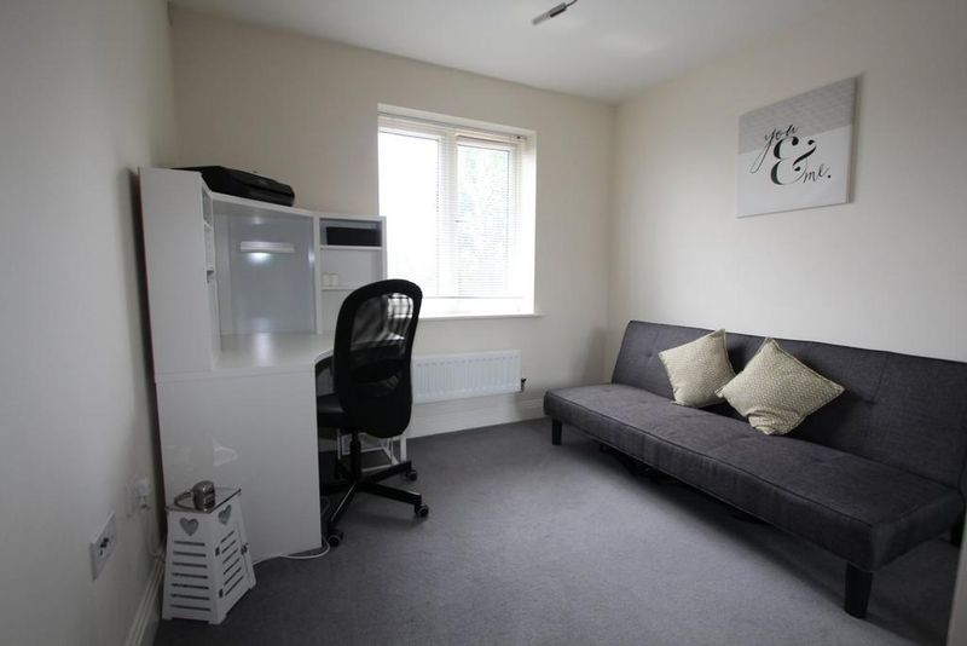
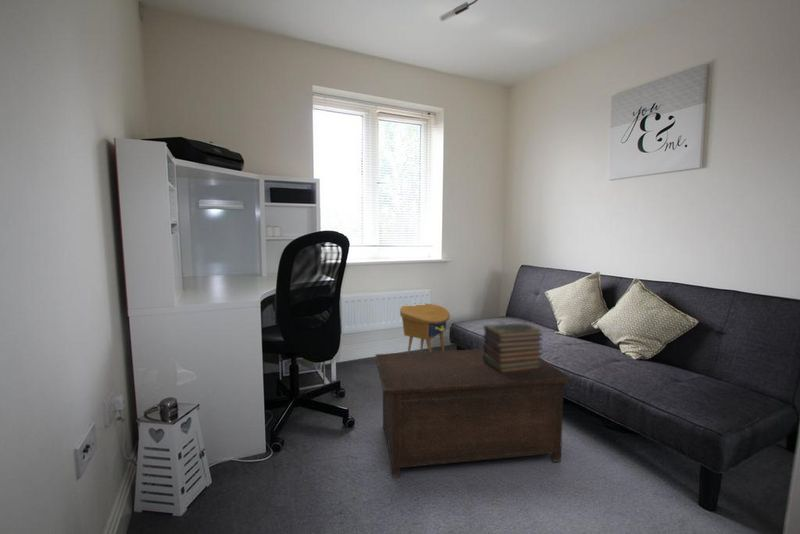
+ side table (424, 334)
+ book stack (512, 346)
+ cabinet (463, 403)
